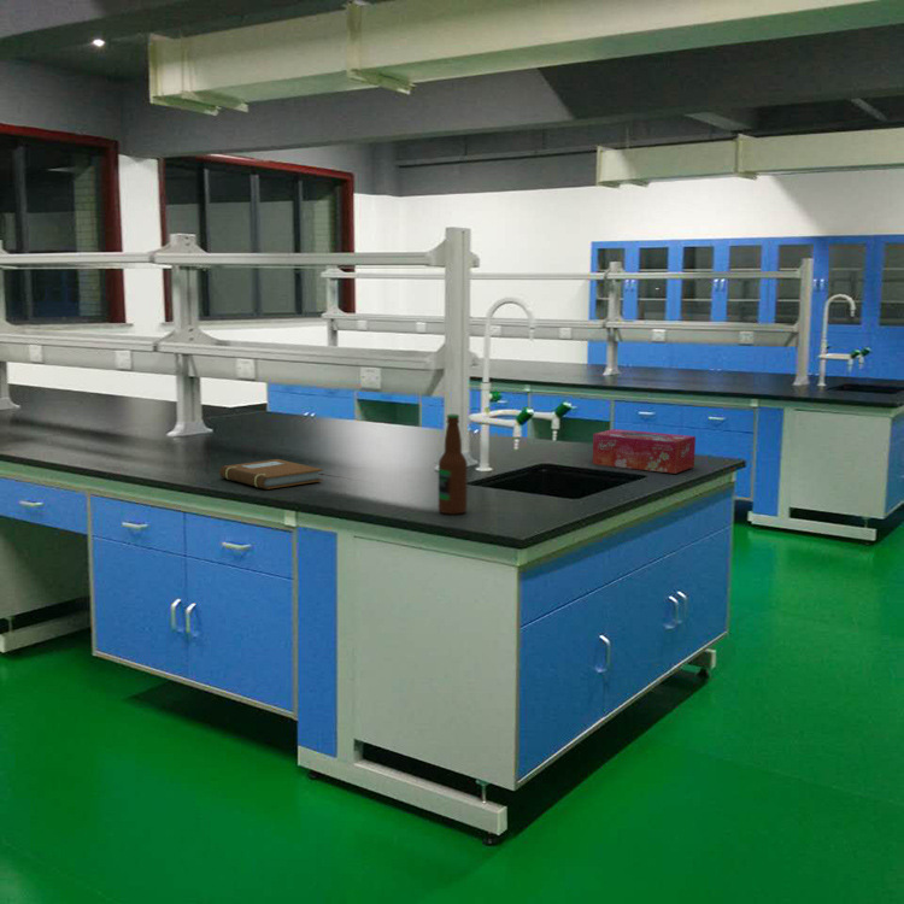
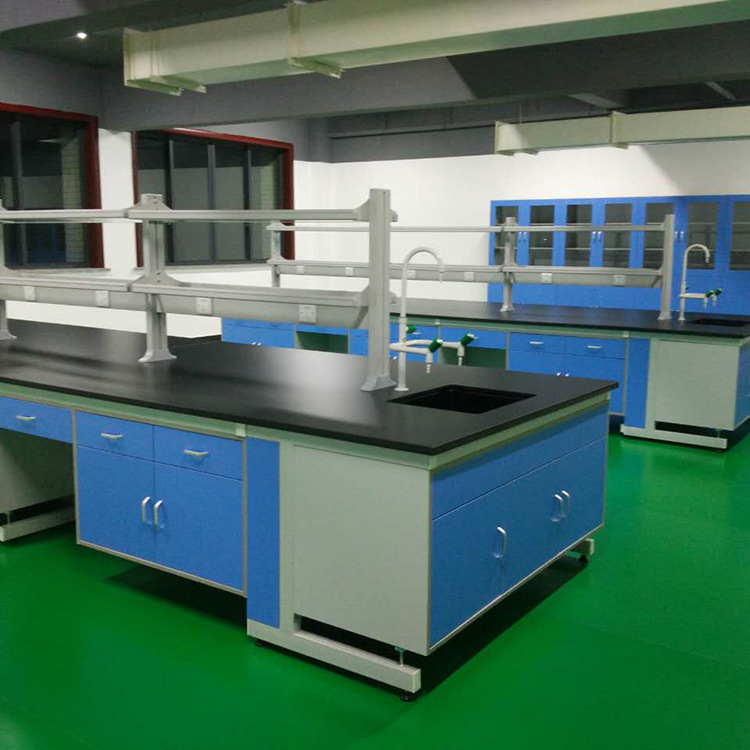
- tissue box (642, 450)
- notebook (269, 472)
- bottle (452, 463)
